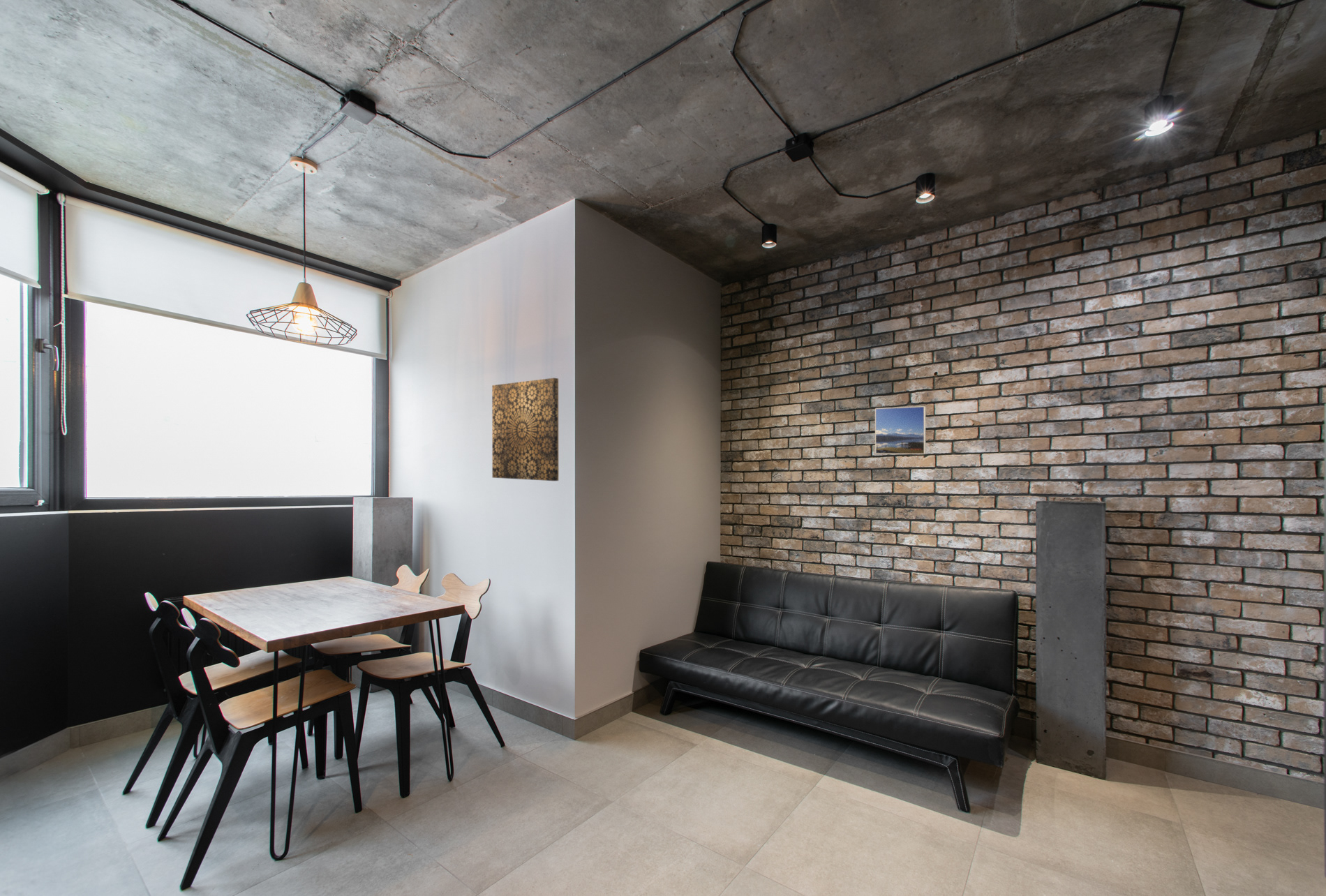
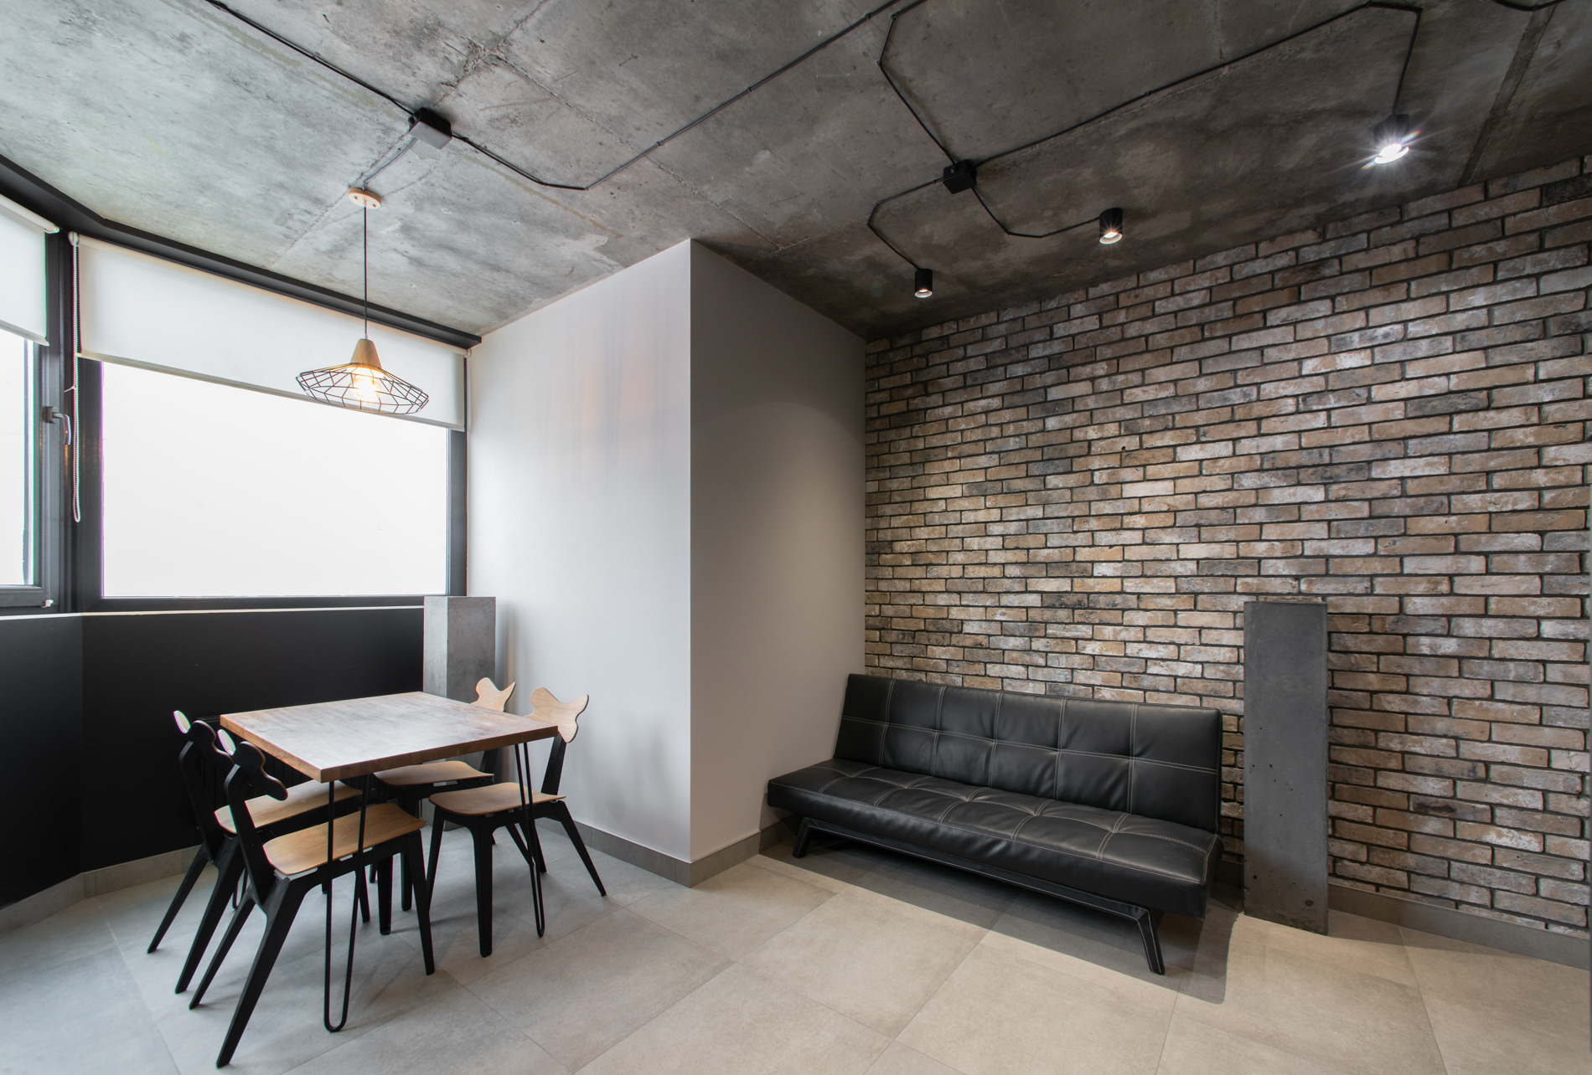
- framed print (900, 431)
- wall art (523, 431)
